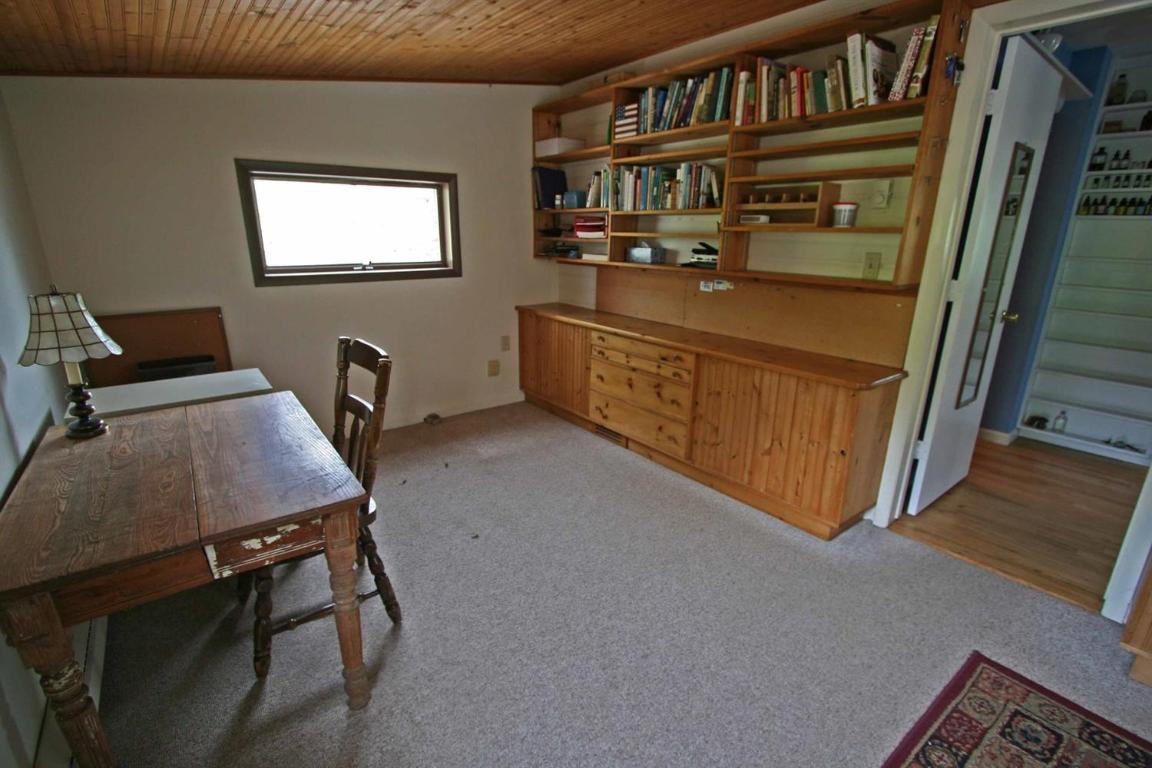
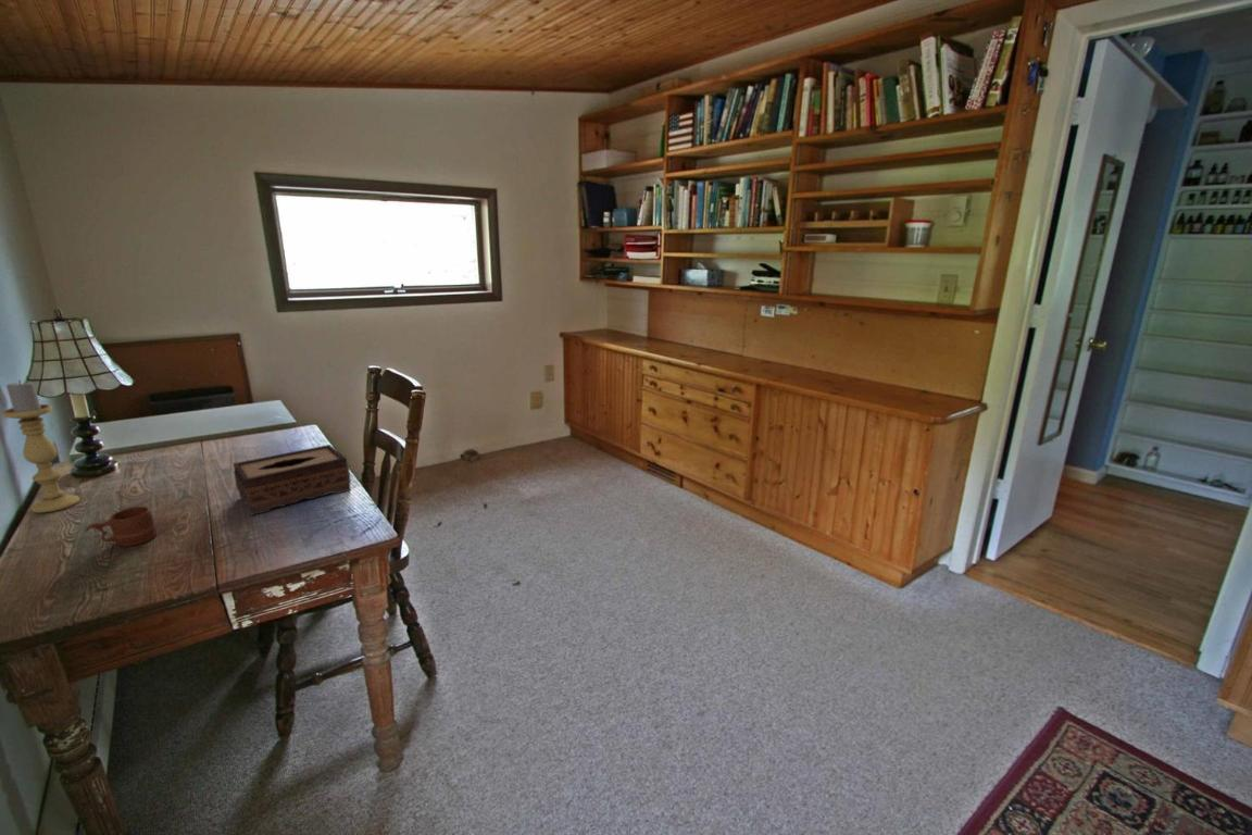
+ tissue box (293, 476)
+ mug (121, 527)
+ candle holder (37, 445)
